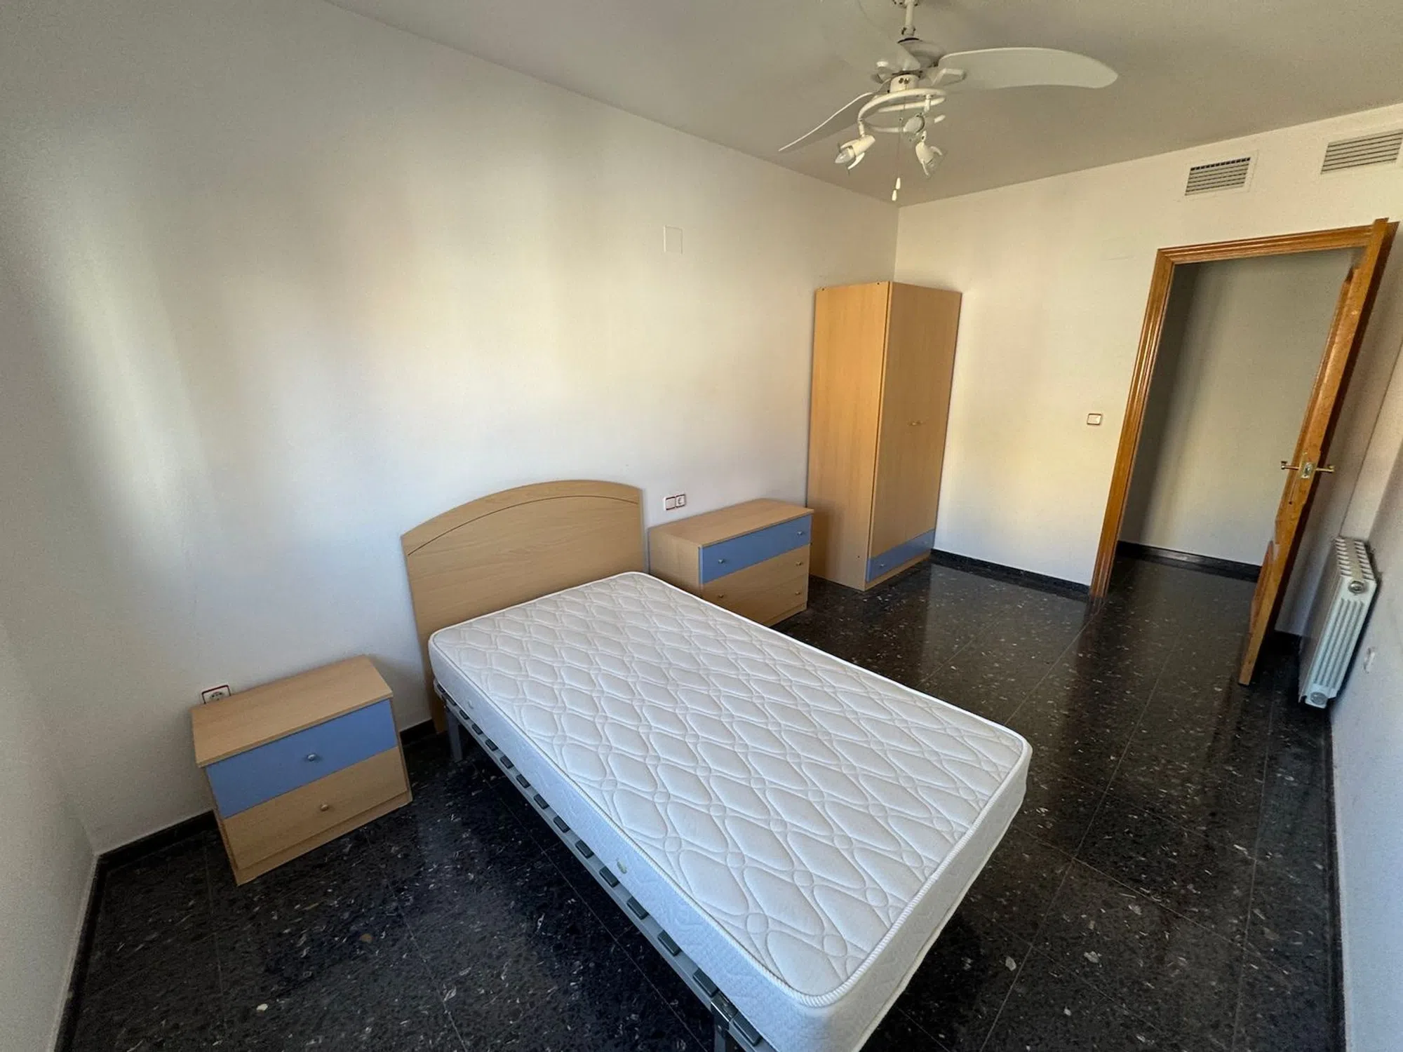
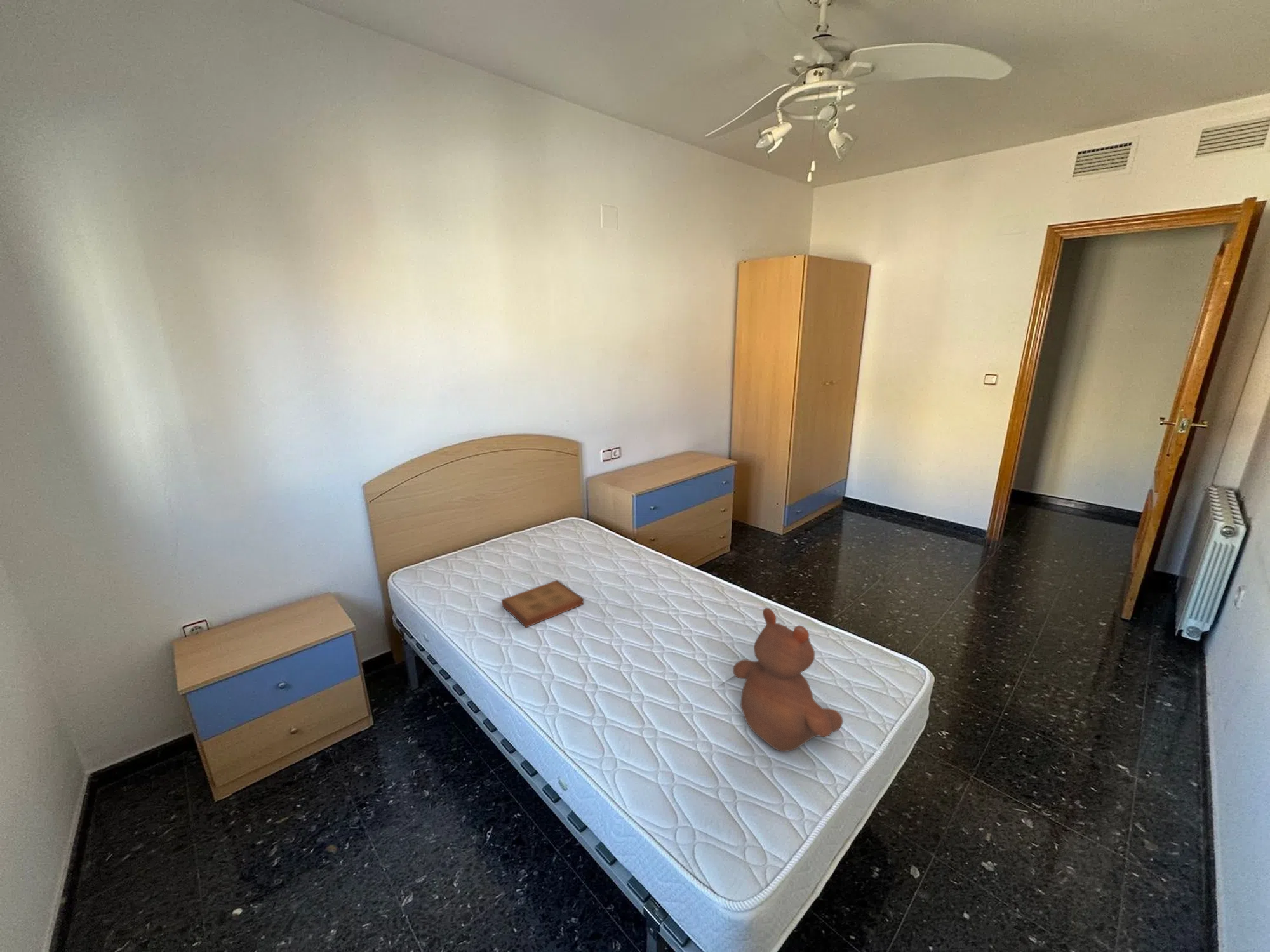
+ stuffed bear (793, 671)
+ book (542, 602)
